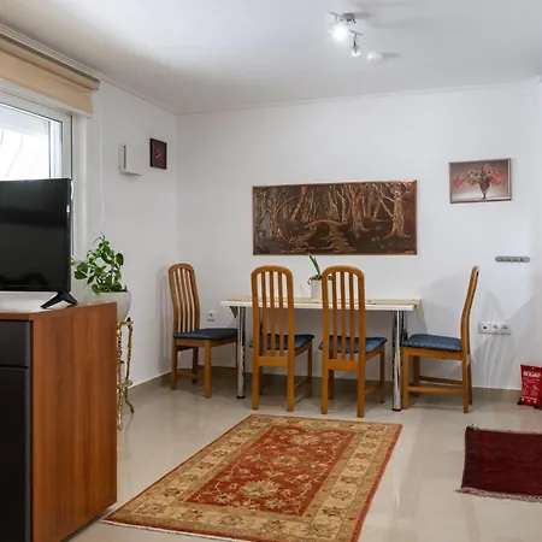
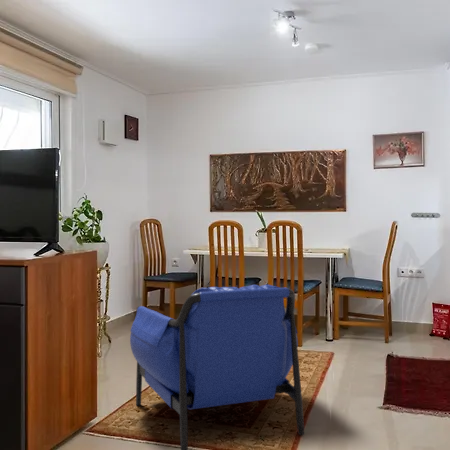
+ armchair (217, 348)
